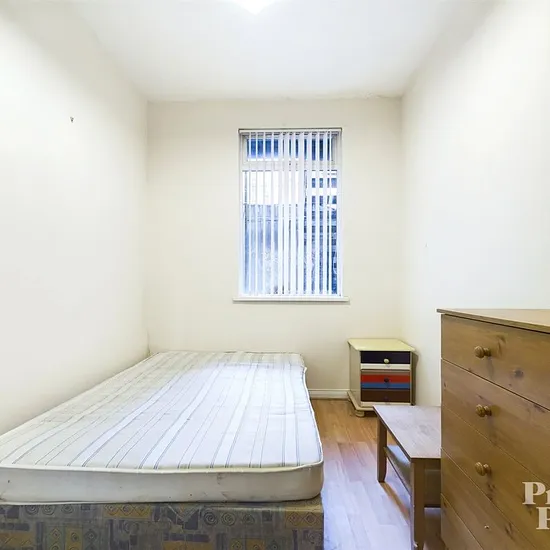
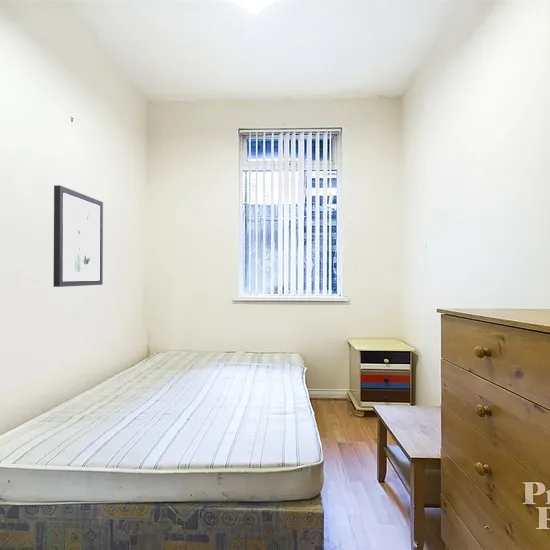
+ wall art (80, 240)
